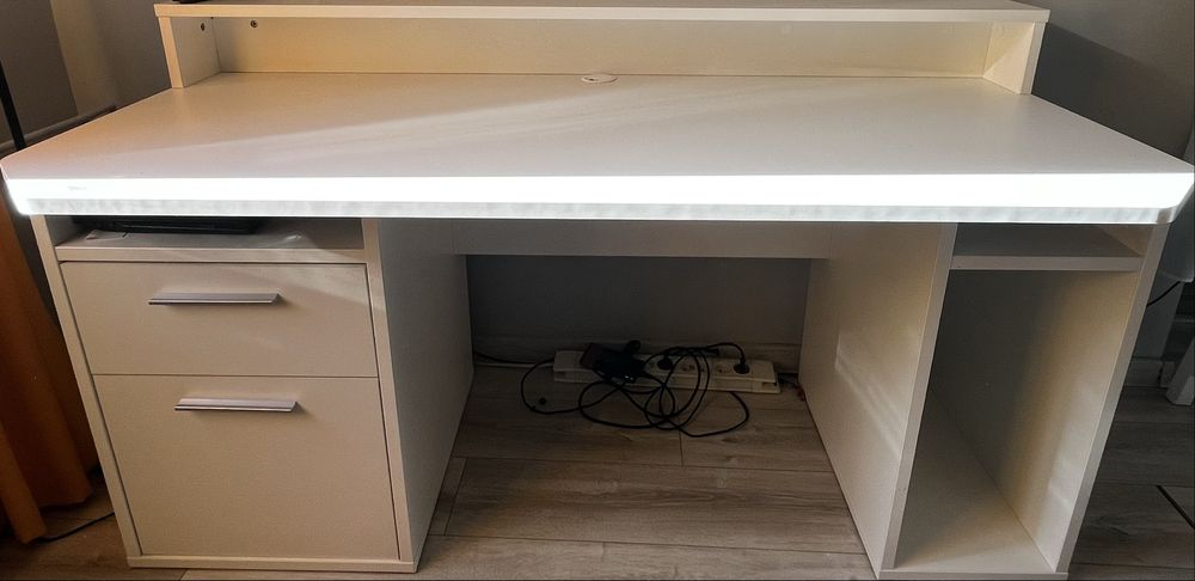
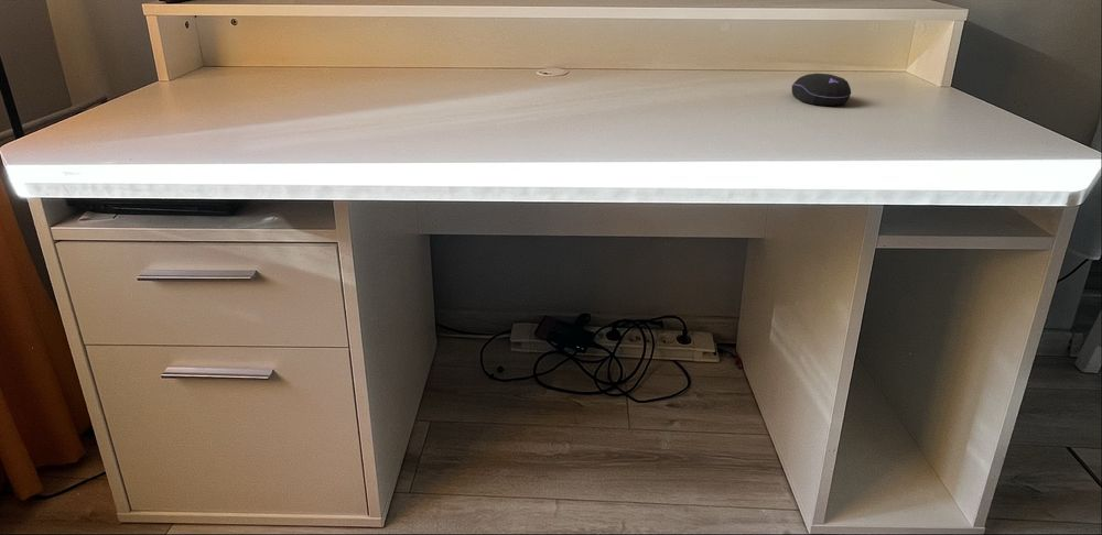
+ computer mouse (820, 86)
